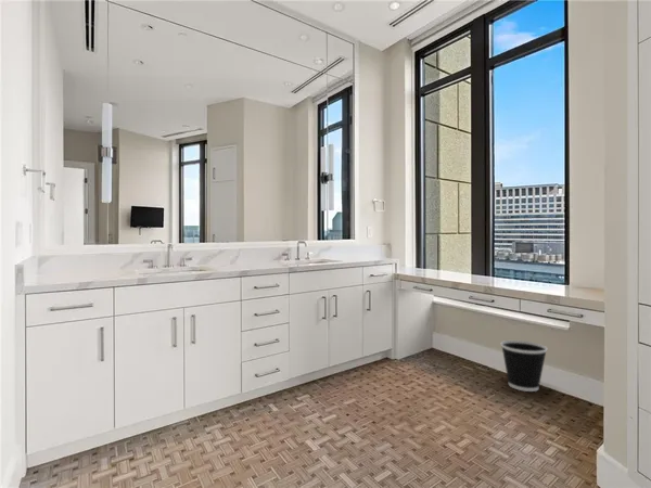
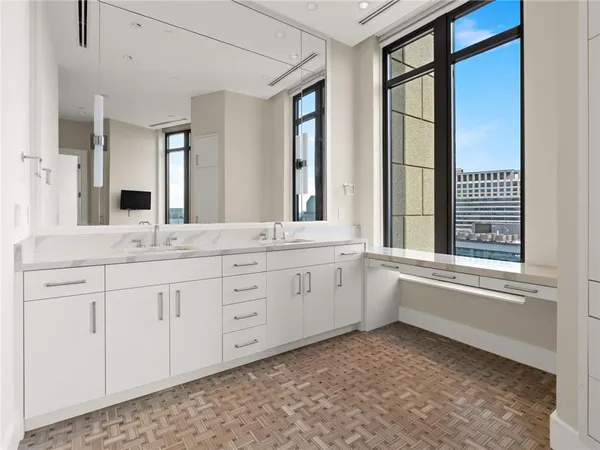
- wastebasket (523, 365)
